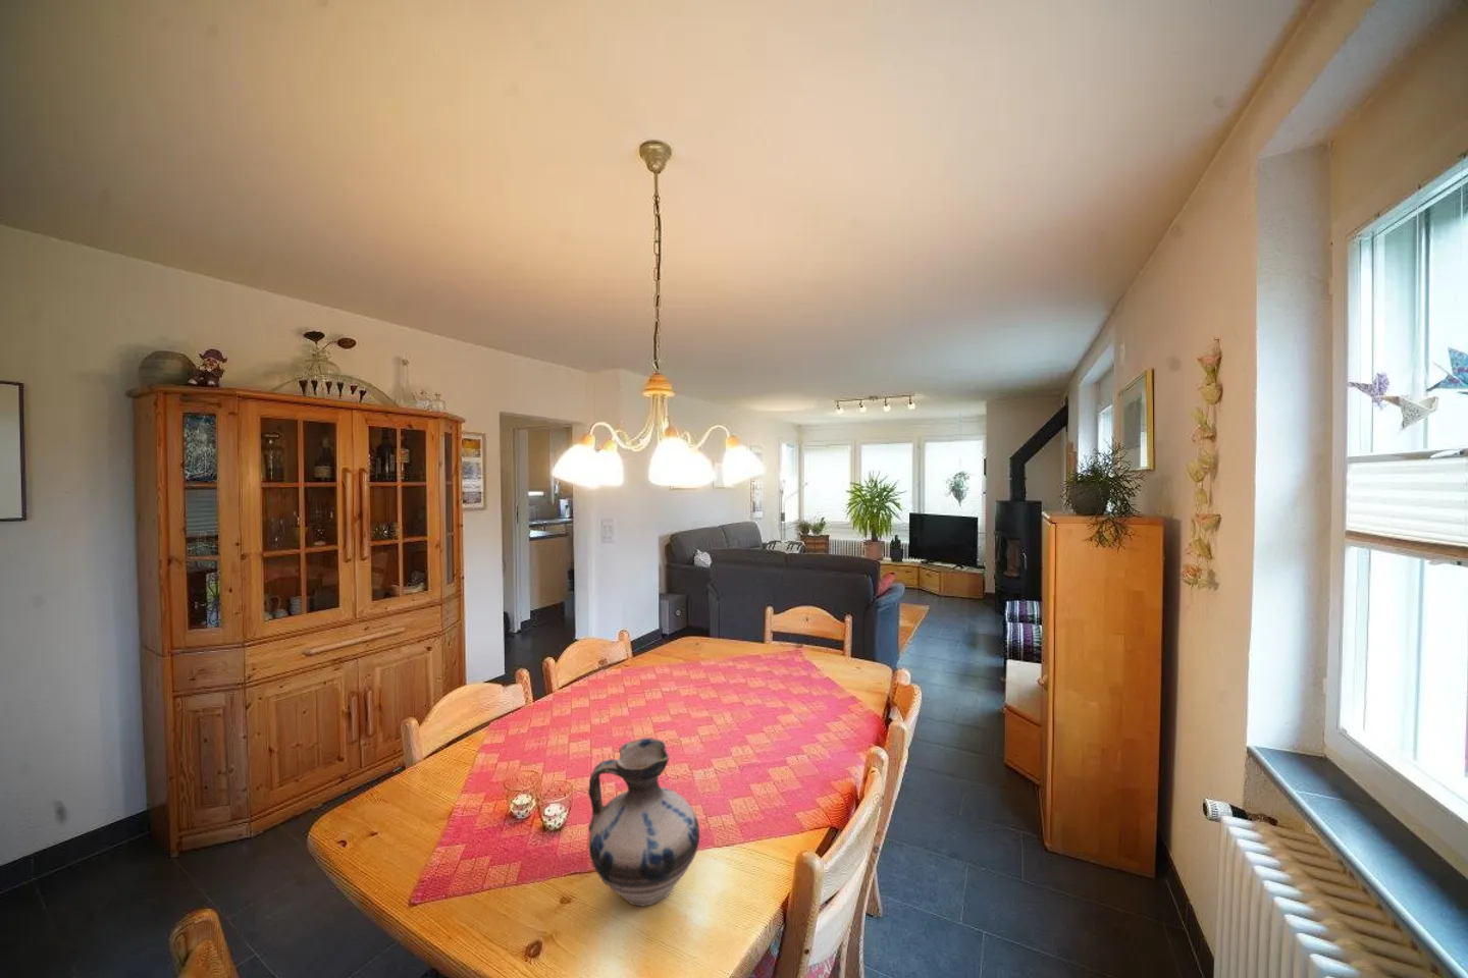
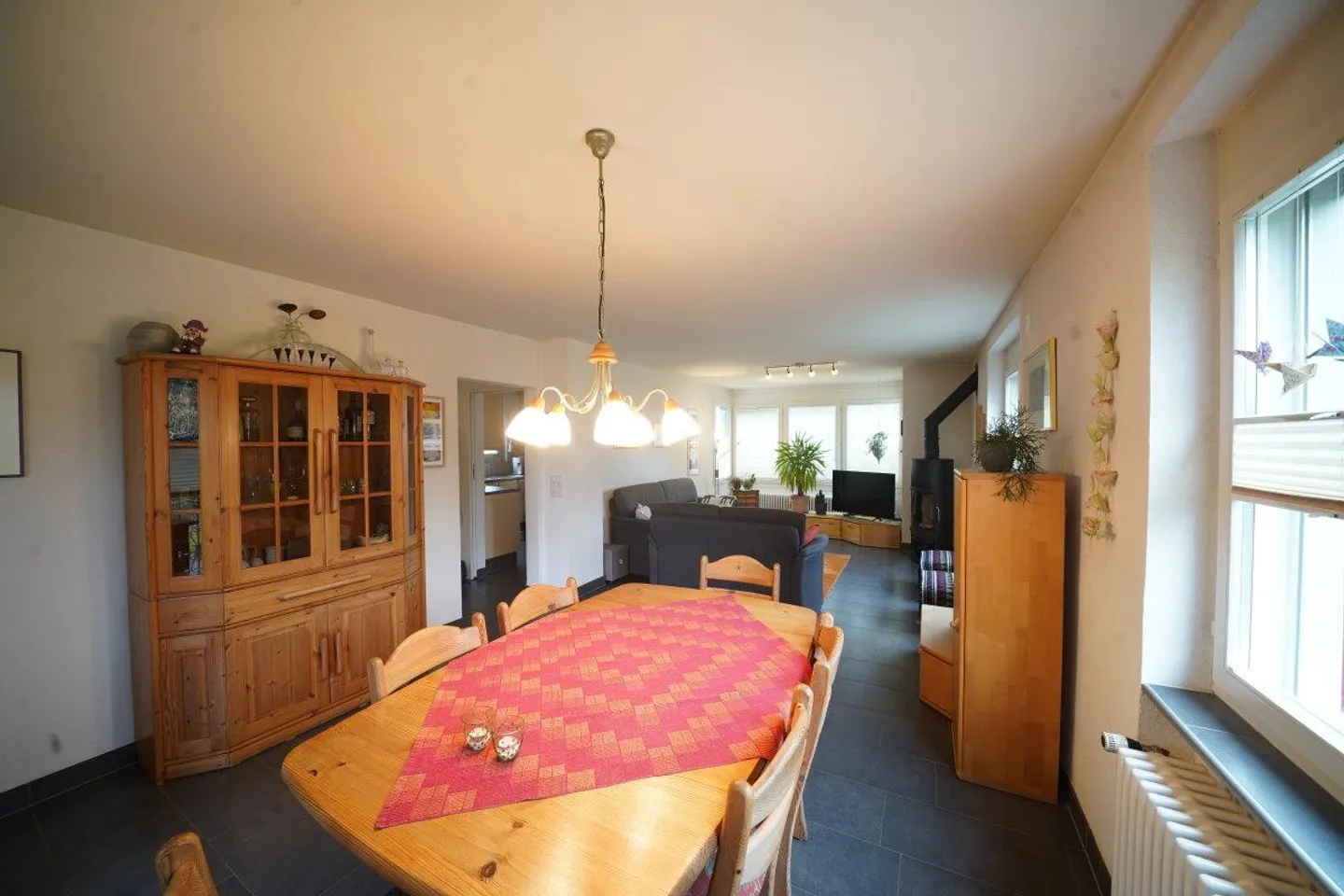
- ceramic jug (643, 818)
